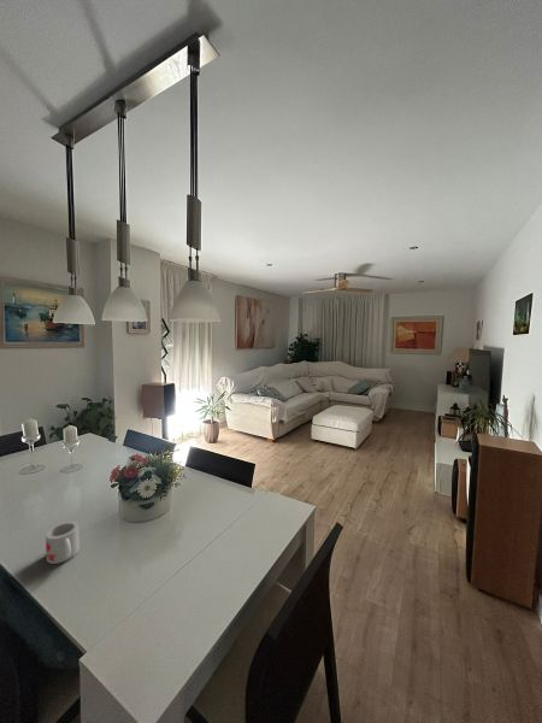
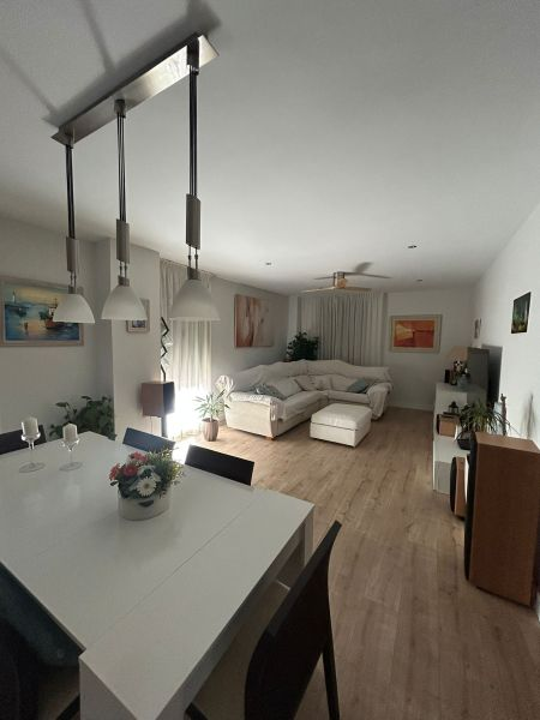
- mug (64, 543)
